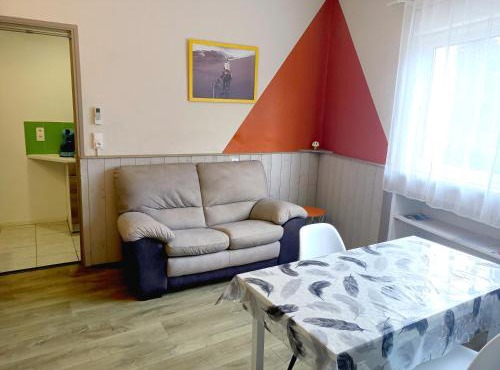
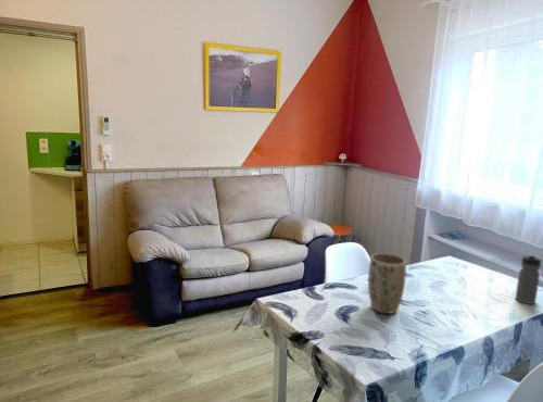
+ water bottle (528, 277)
+ plant pot (386, 284)
